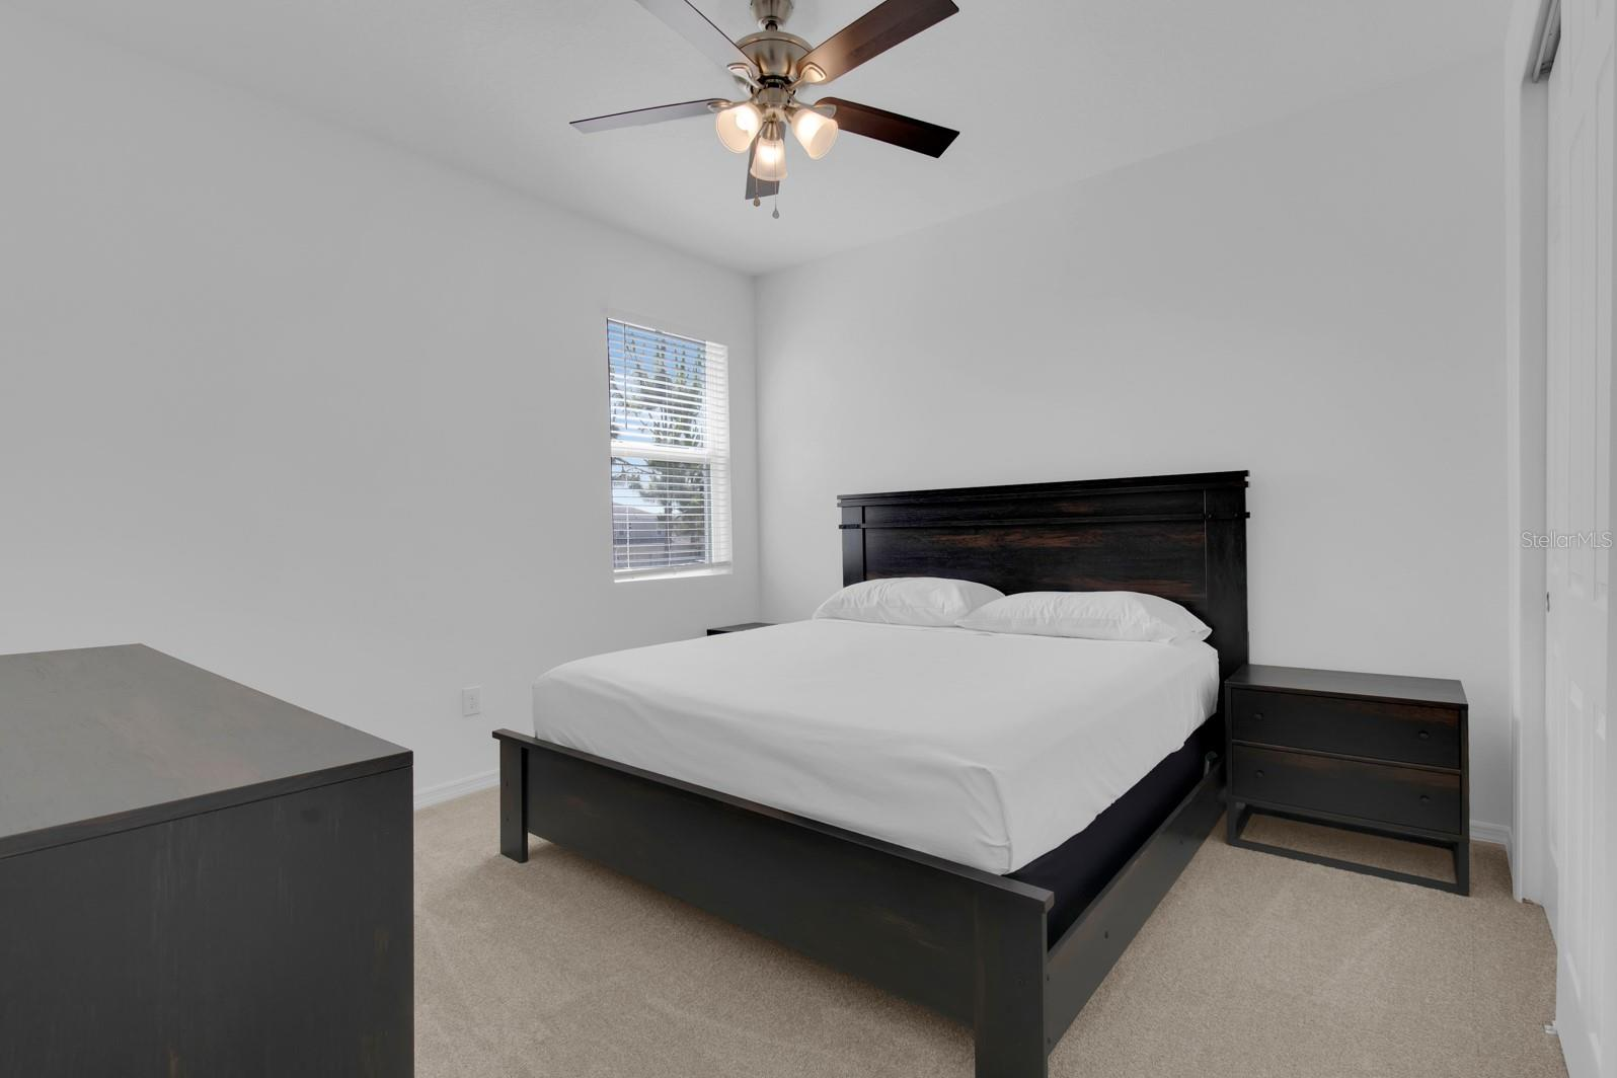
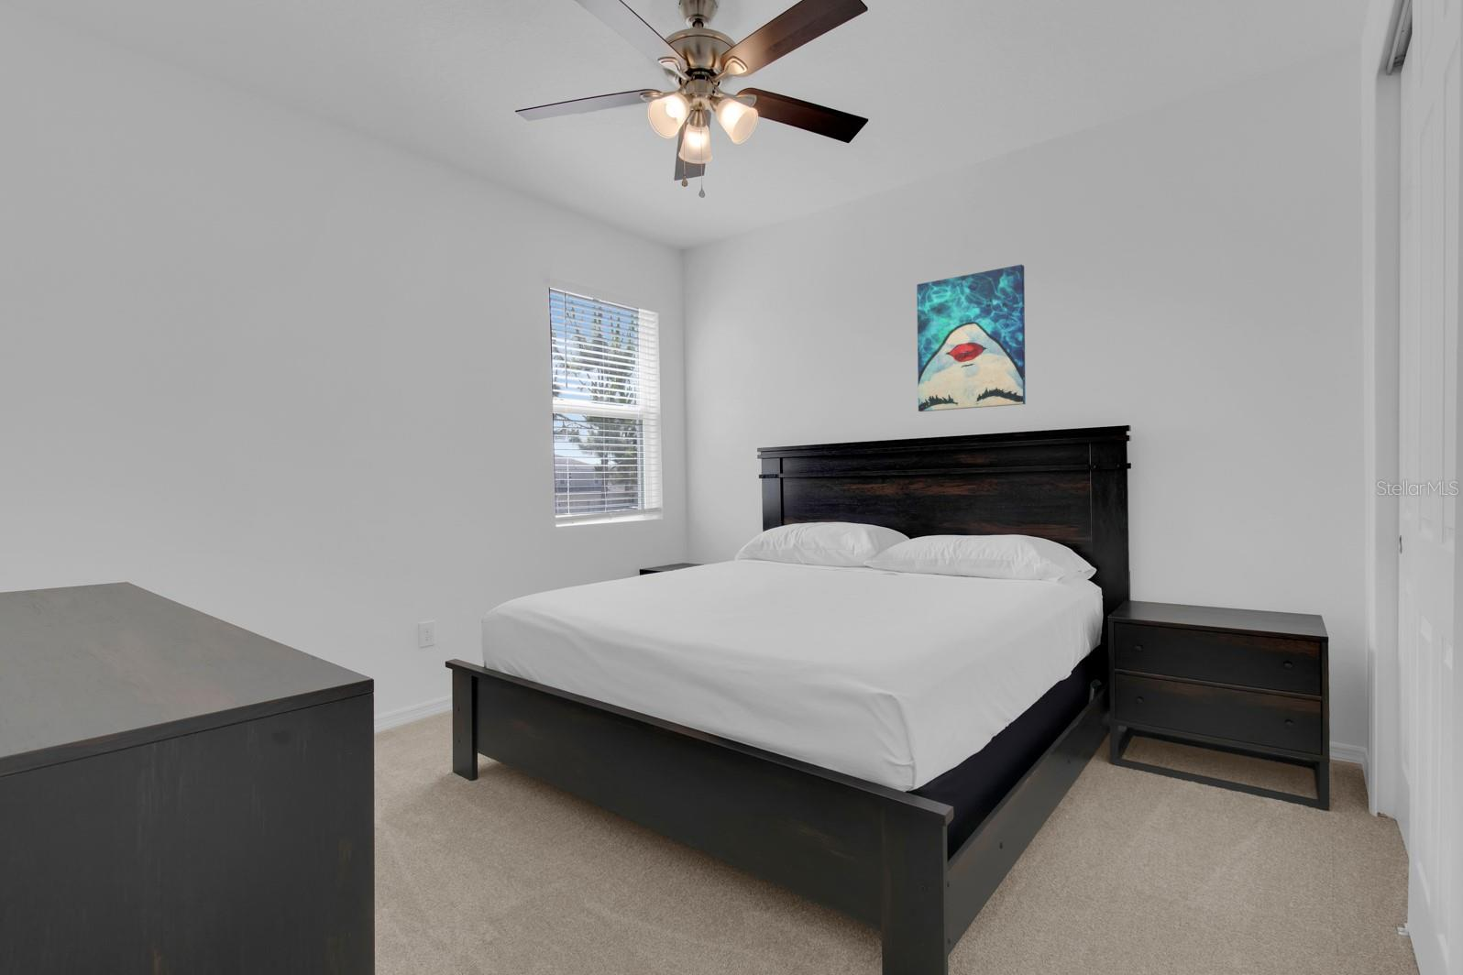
+ wall art (969, 342)
